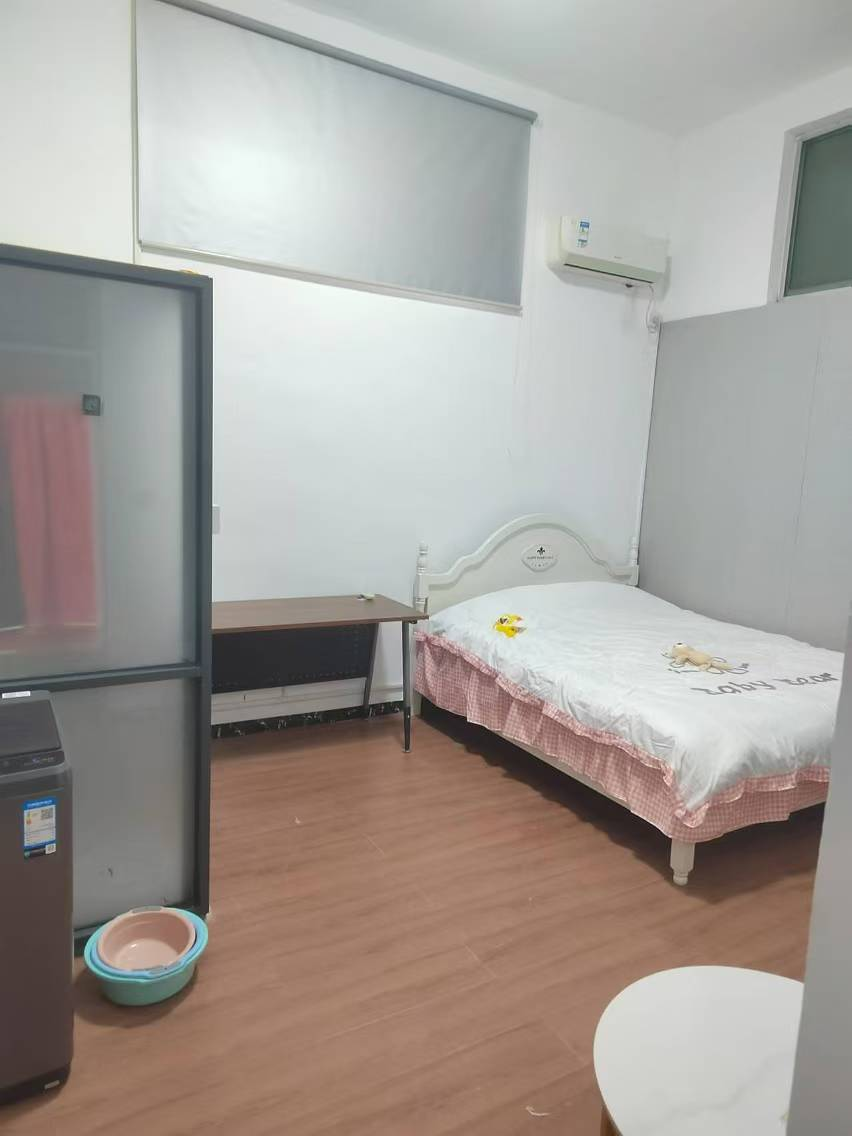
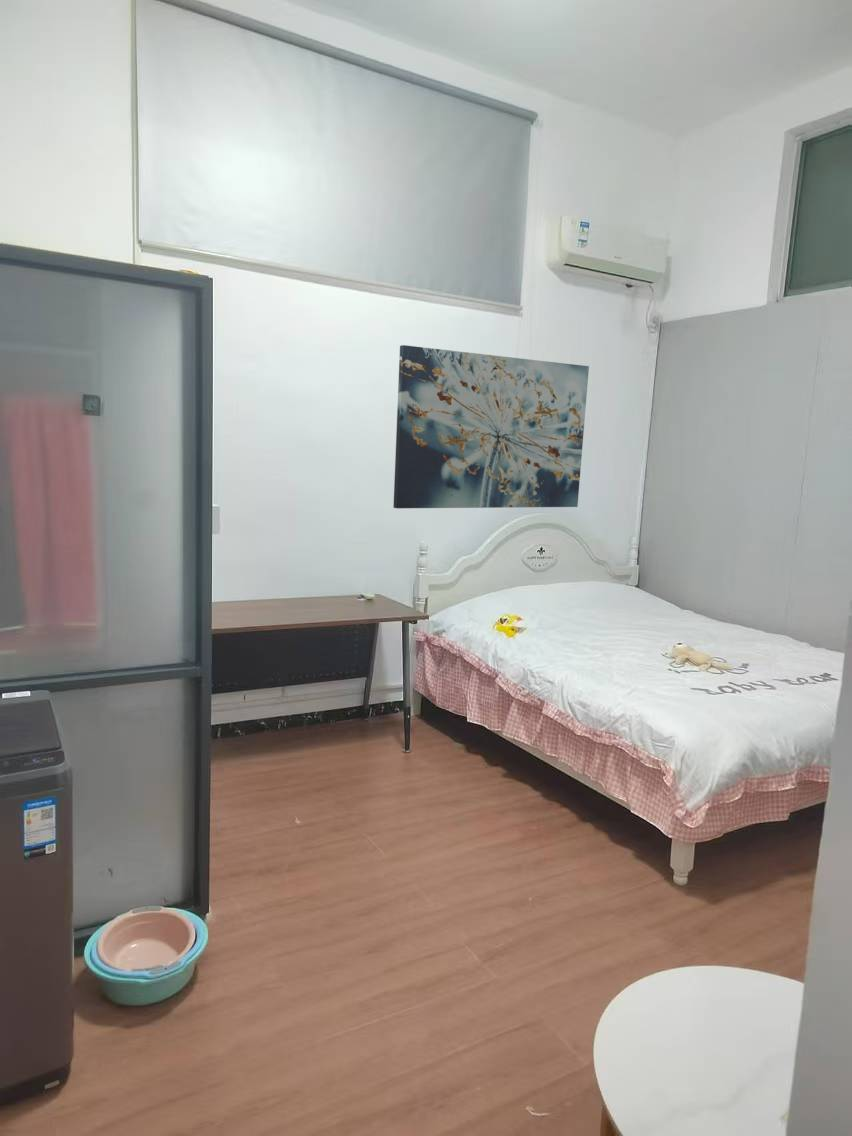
+ wall art (496, 433)
